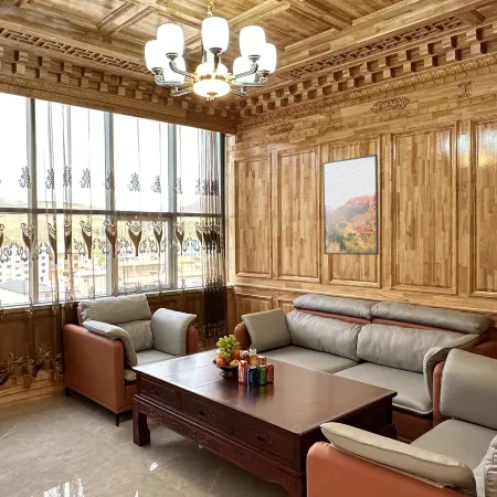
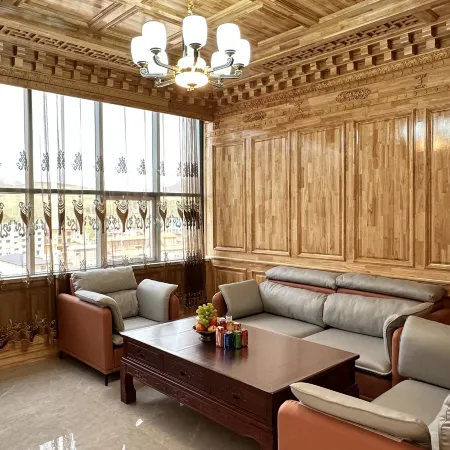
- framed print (349, 207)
